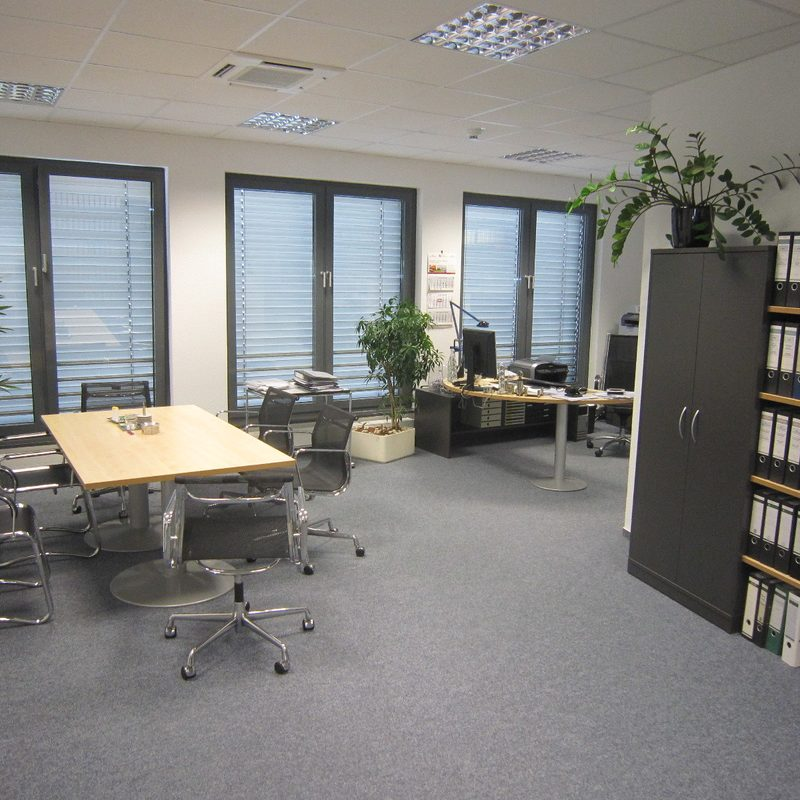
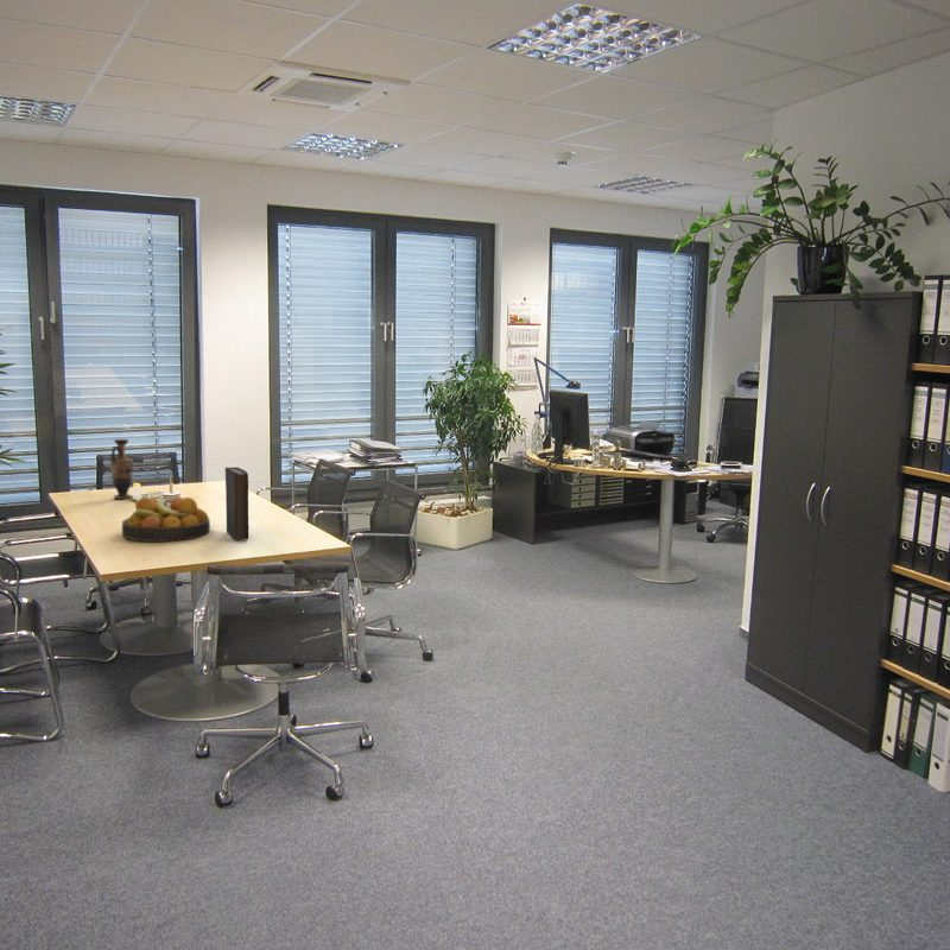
+ book (236, 502)
+ fruit bowl (166, 514)
+ vase (121, 468)
